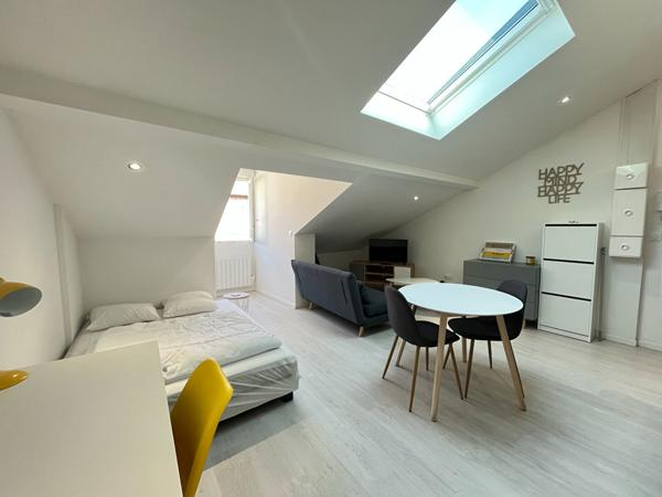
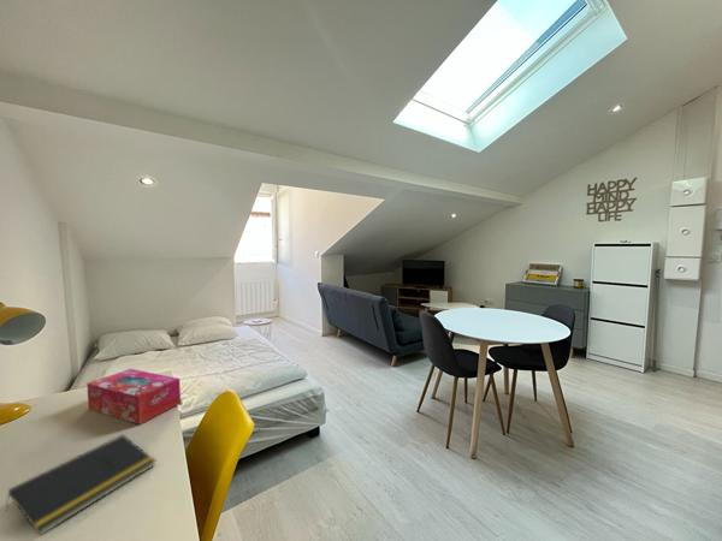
+ notepad (88, 475)
+ tissue box (135, 393)
